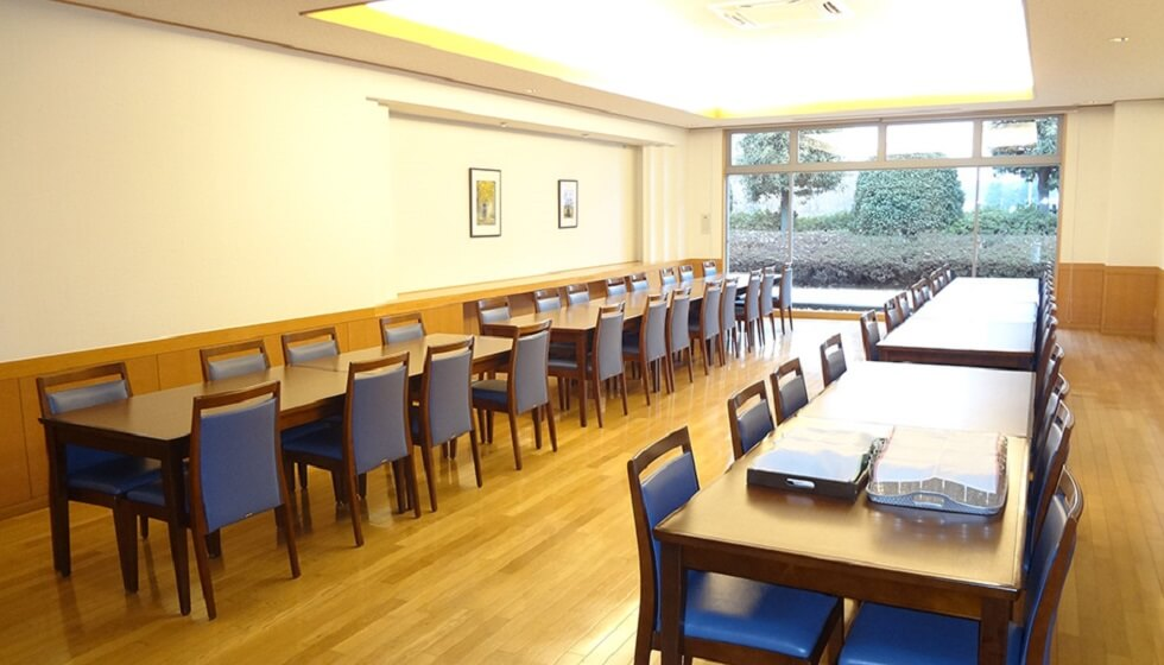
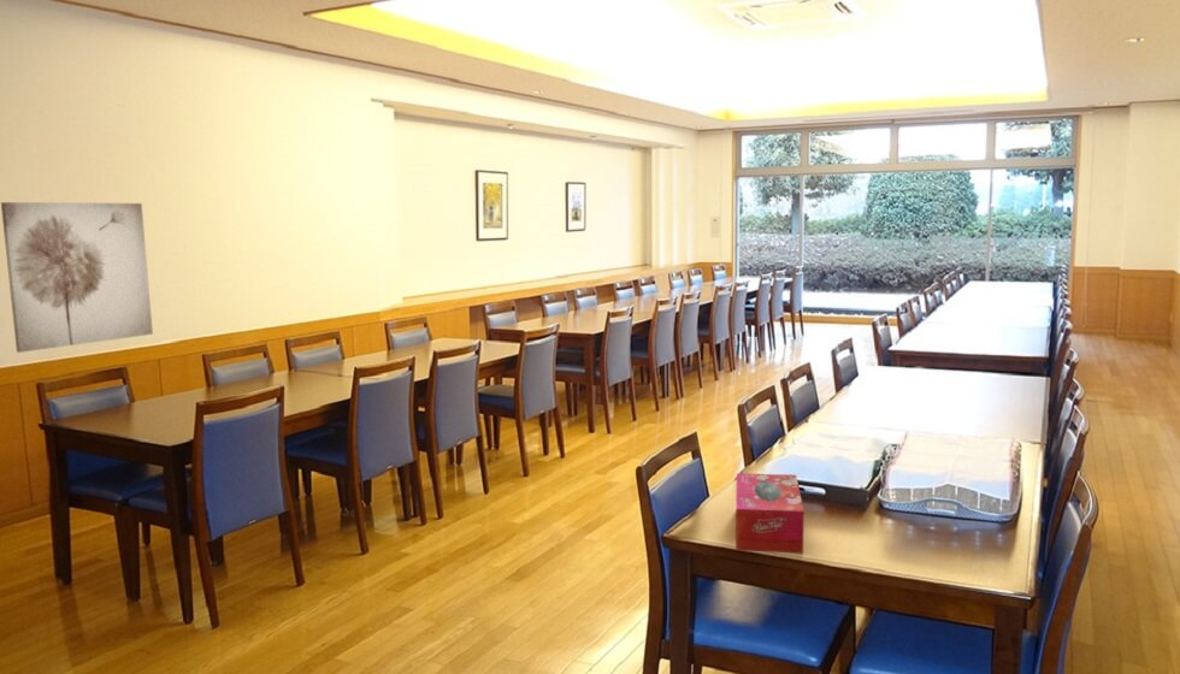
+ wall art (82, 273)
+ tissue box (767, 510)
